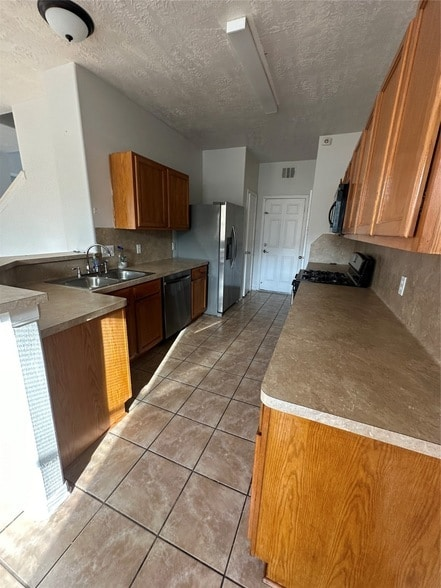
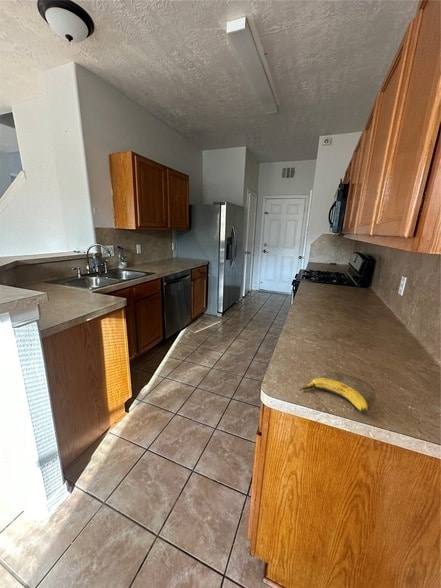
+ banana (333, 390)
